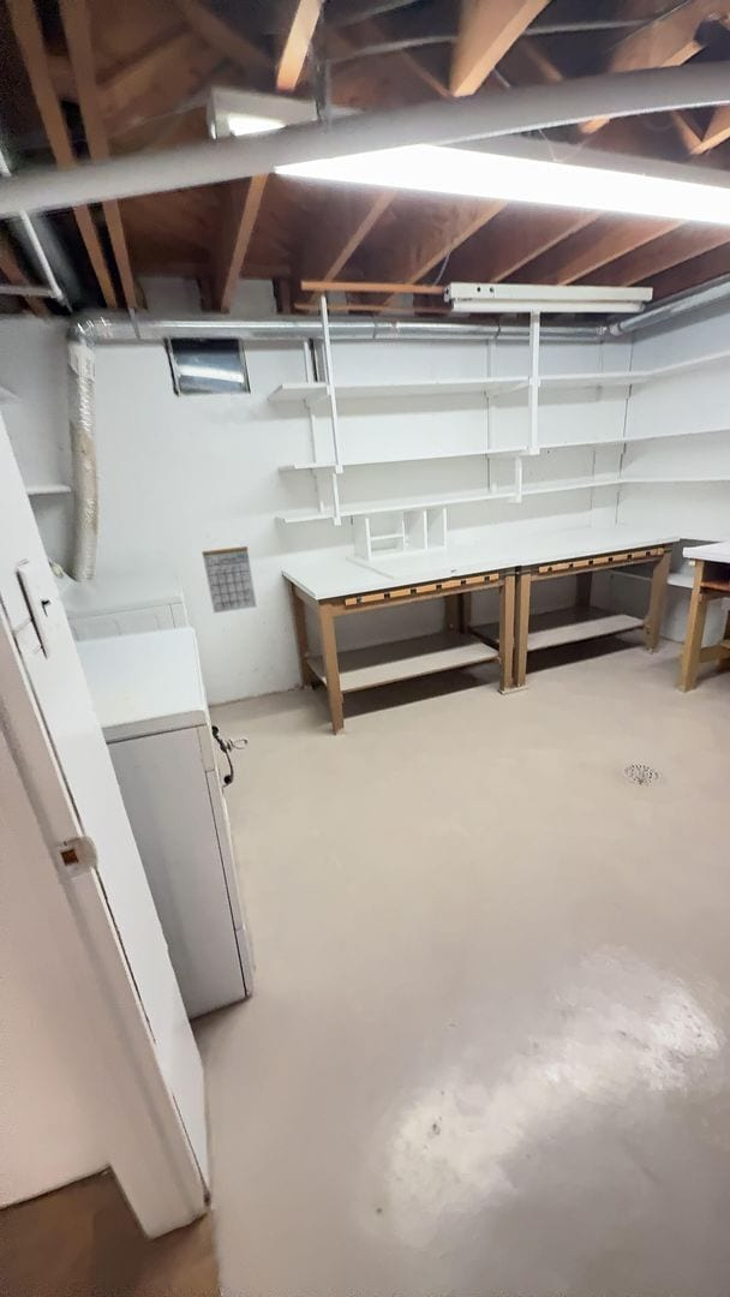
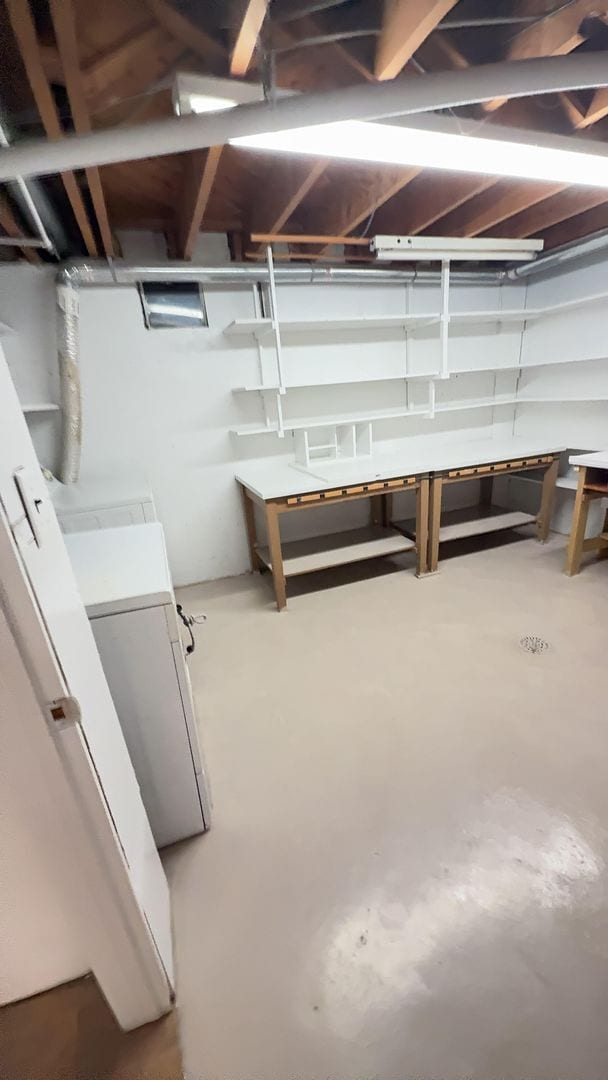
- calendar (228, 573)
